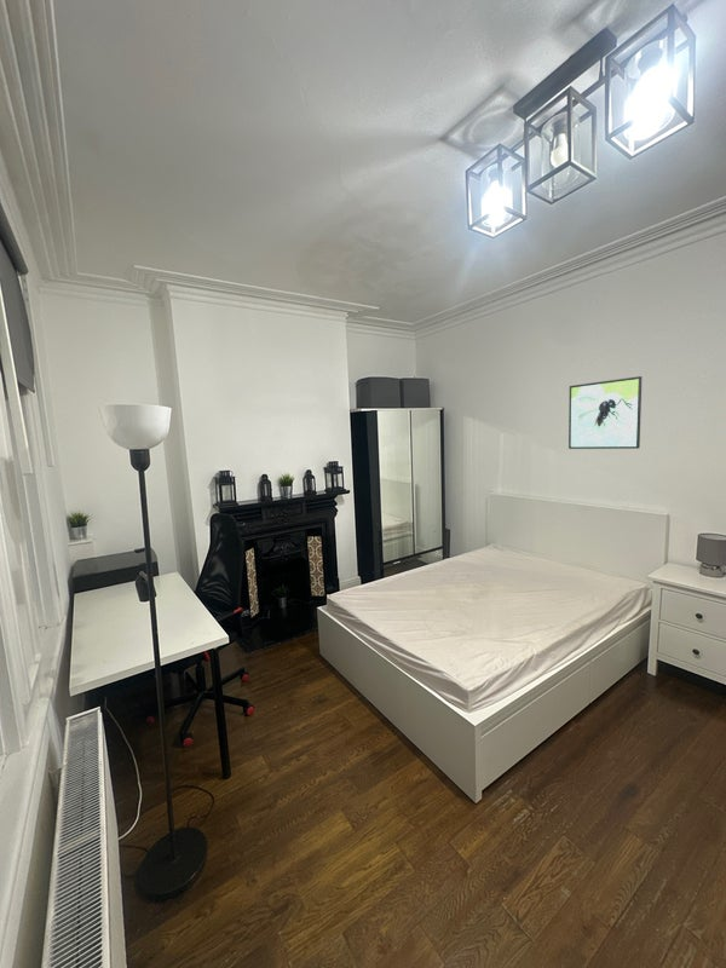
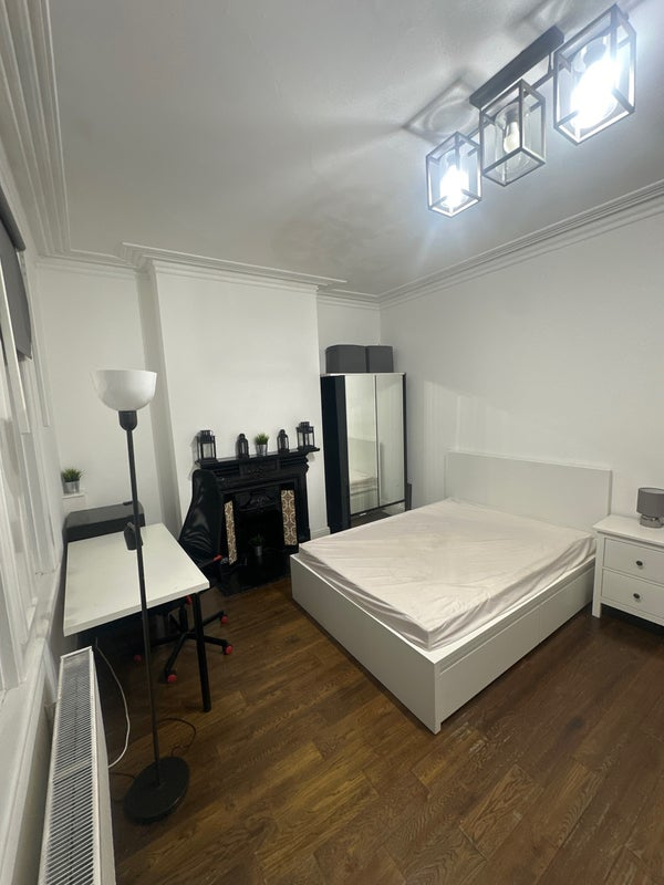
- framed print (601, 415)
